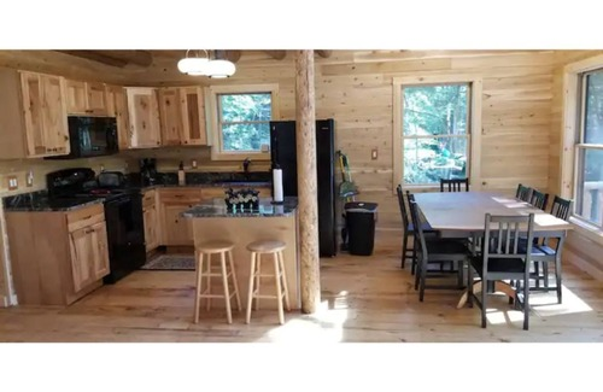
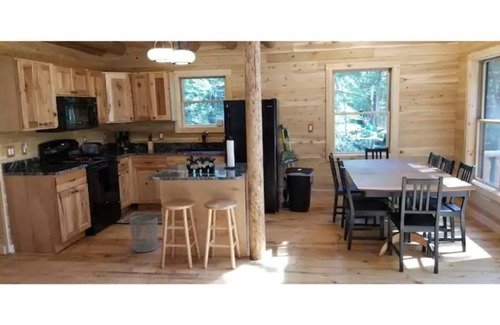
+ waste bin (144, 233)
